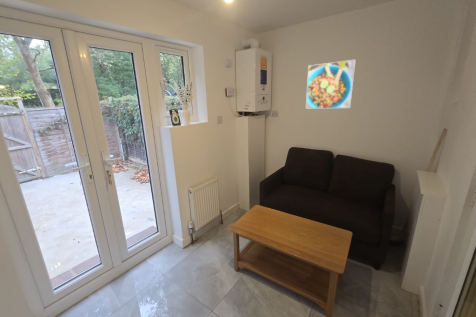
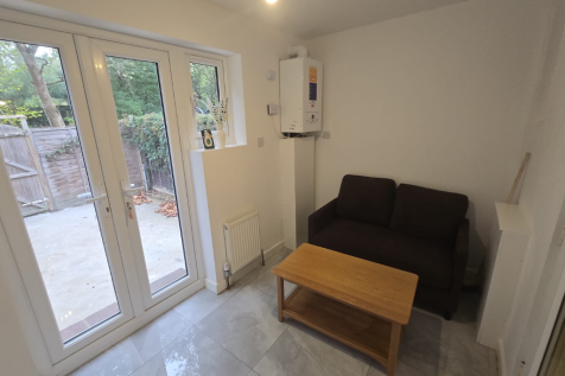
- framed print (328, 86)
